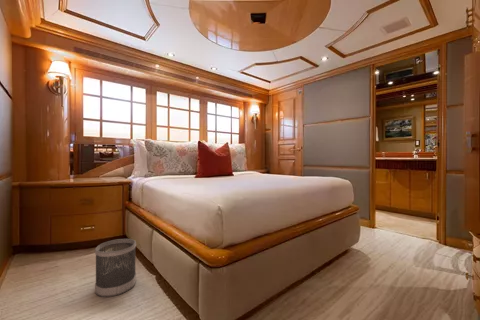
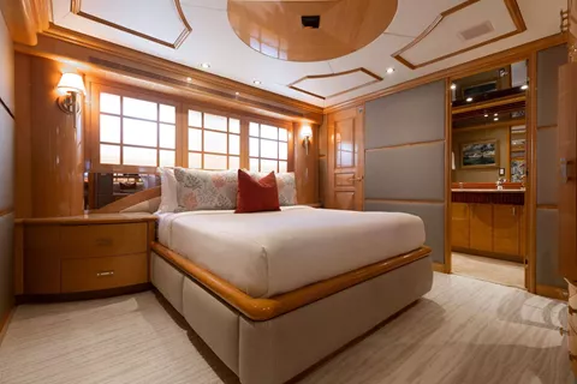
- wastebasket (116, 265)
